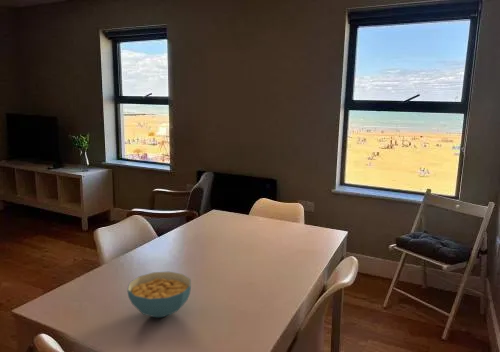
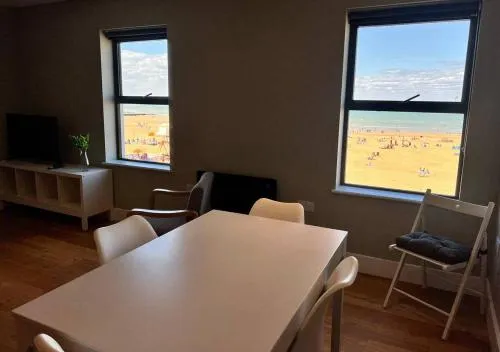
- cereal bowl (160, 298)
